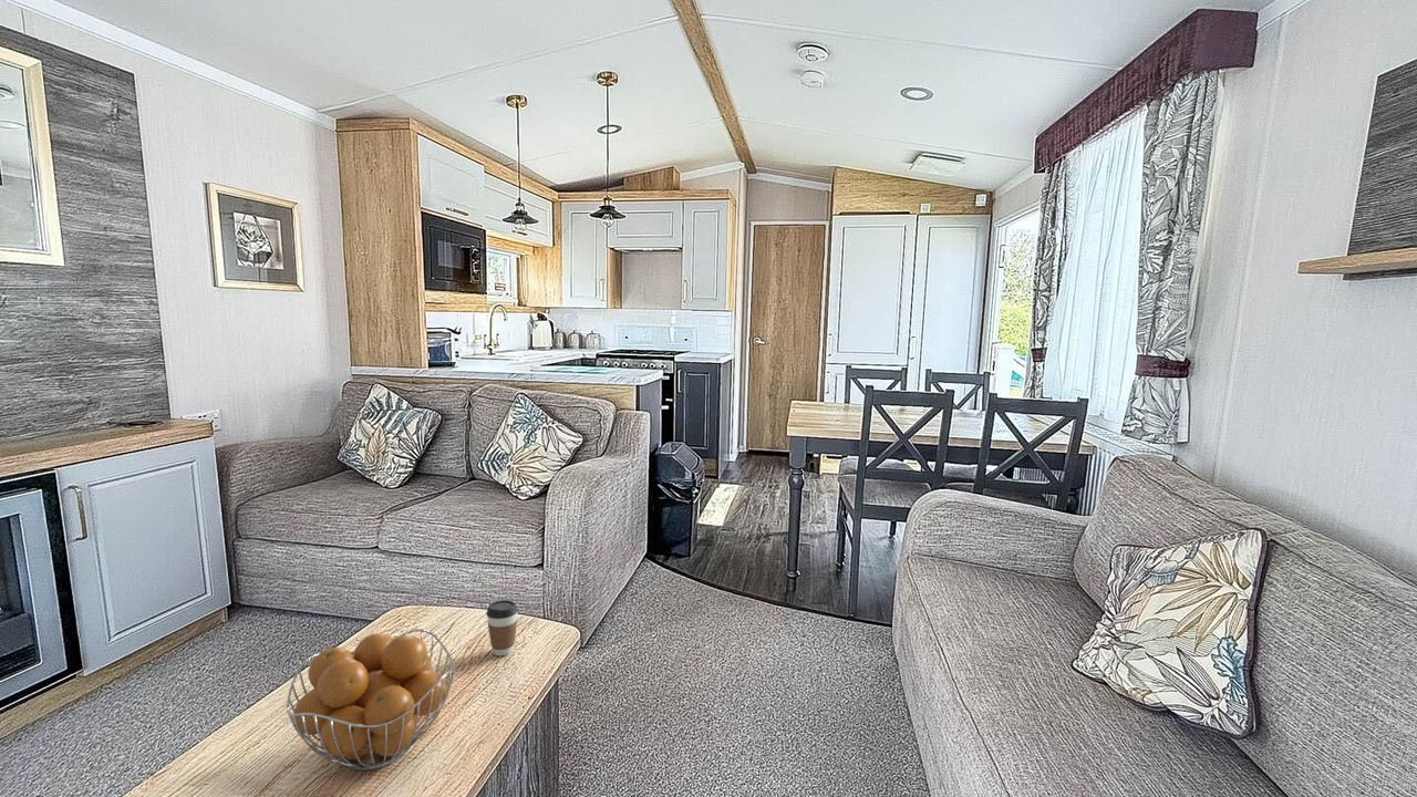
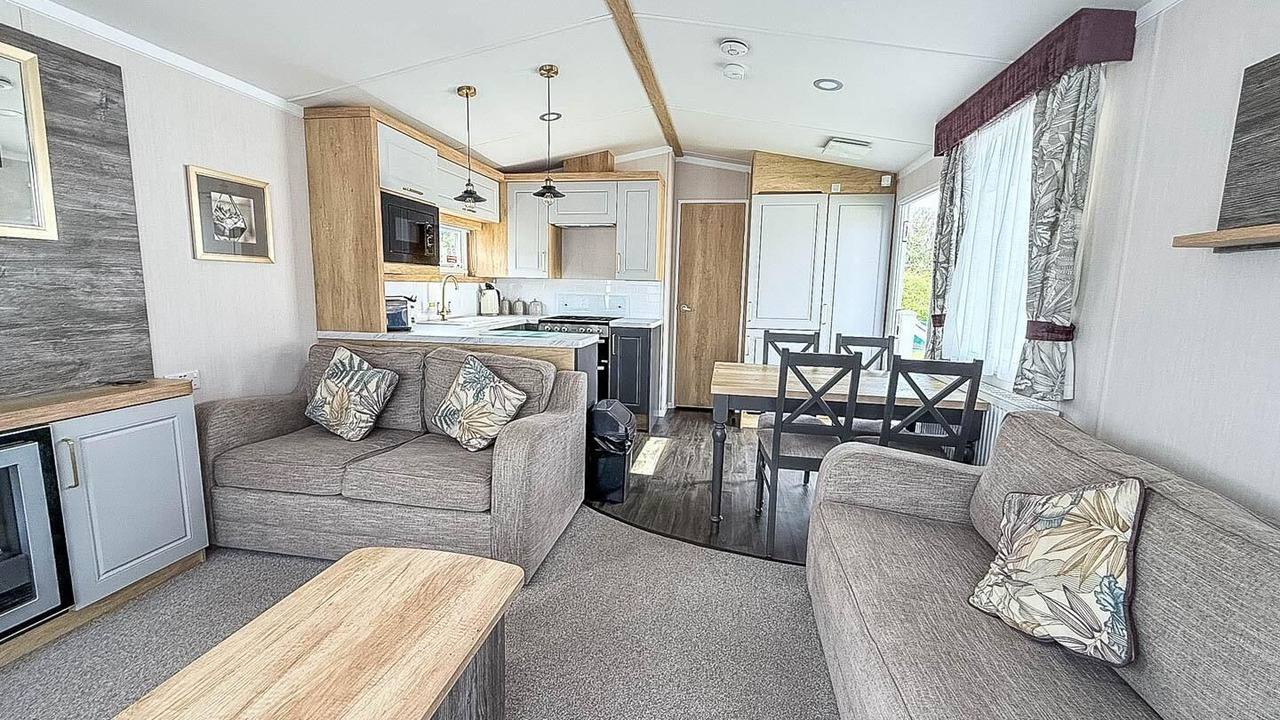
- fruit basket (376, 697)
- coffee cup (503, 628)
